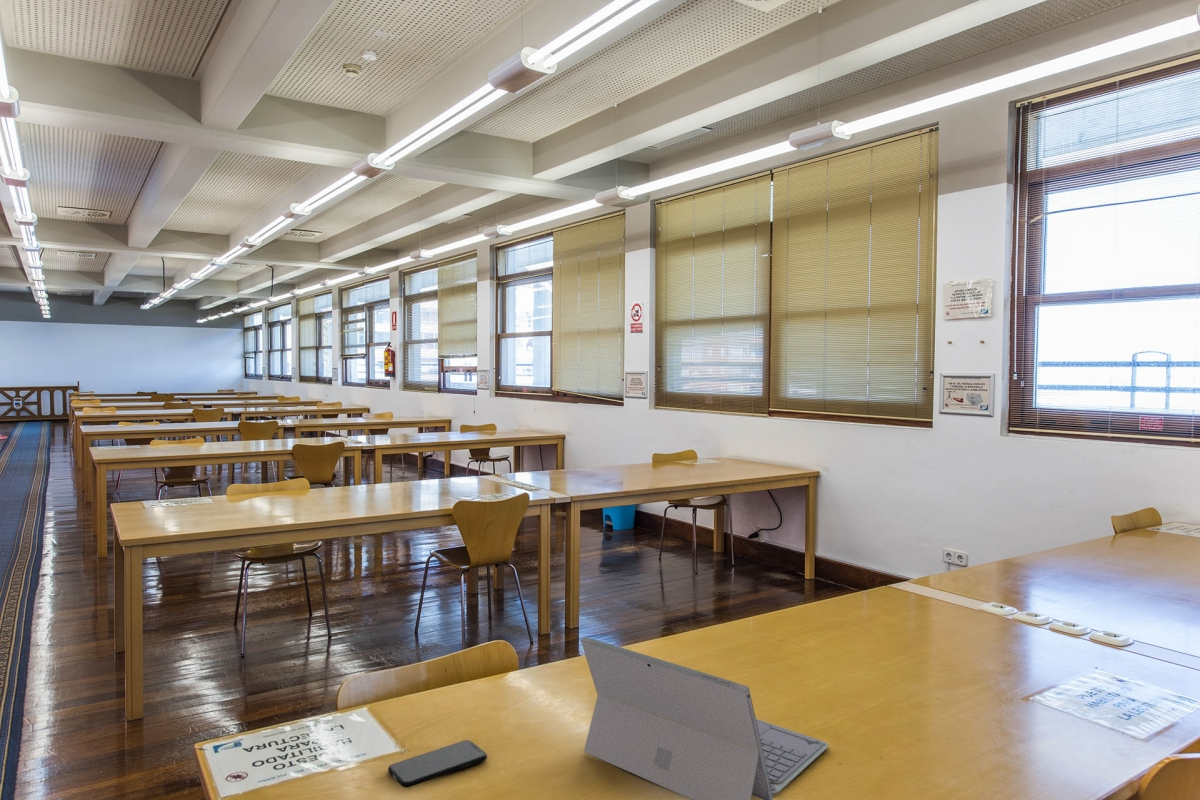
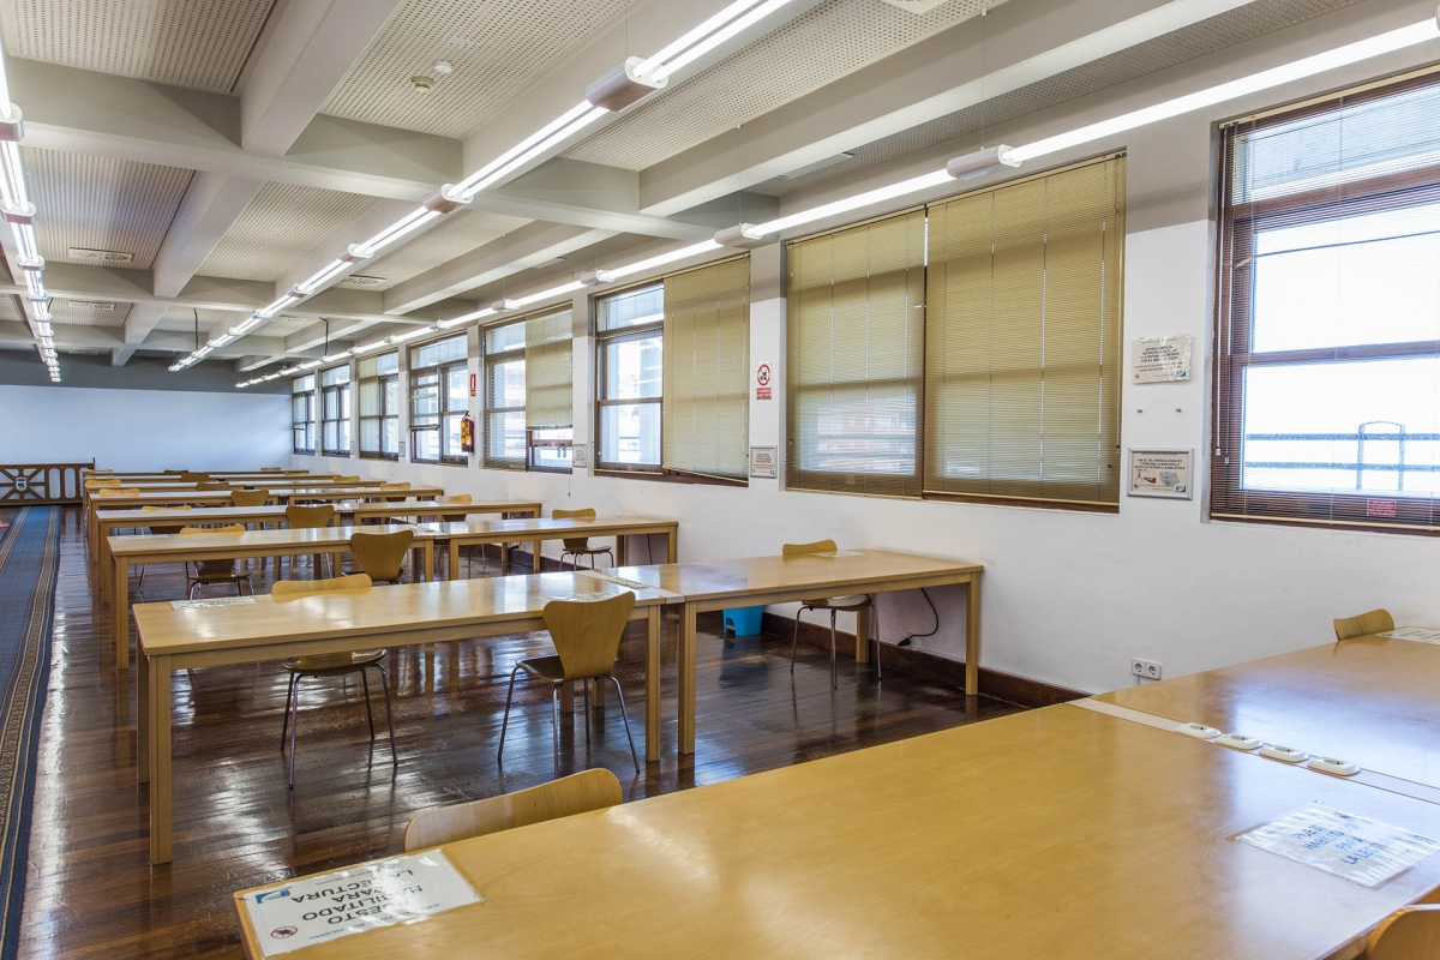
- laptop (708, 692)
- smartphone (438, 762)
